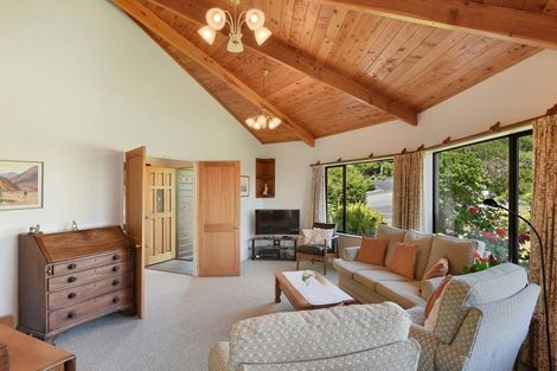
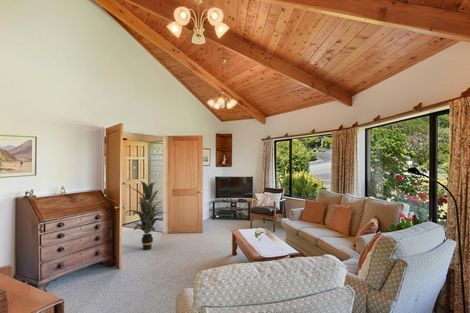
+ indoor plant (144, 214)
